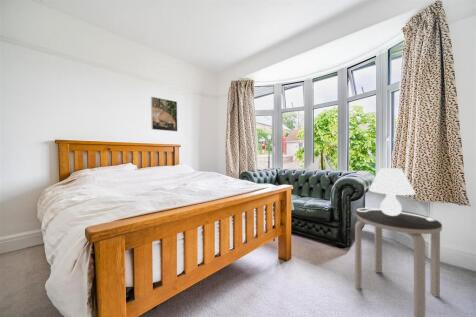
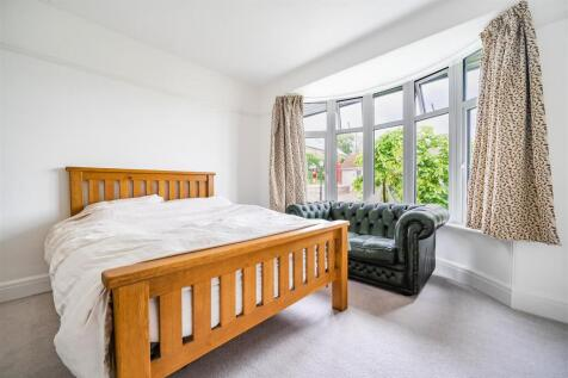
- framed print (164, 115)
- side table (381, 254)
- table lamp (391, 191)
